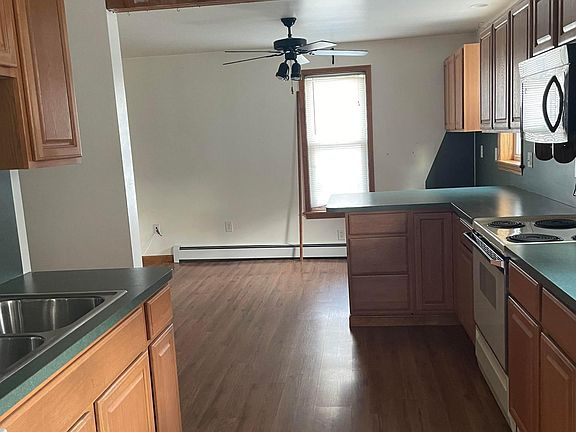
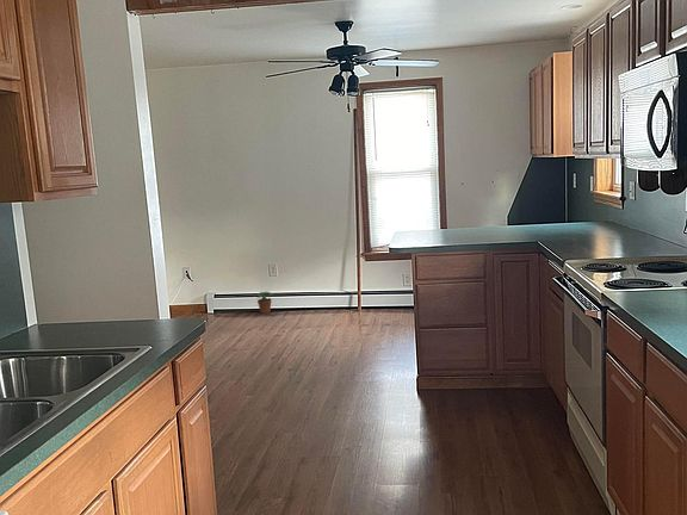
+ potted plant (264, 302)
